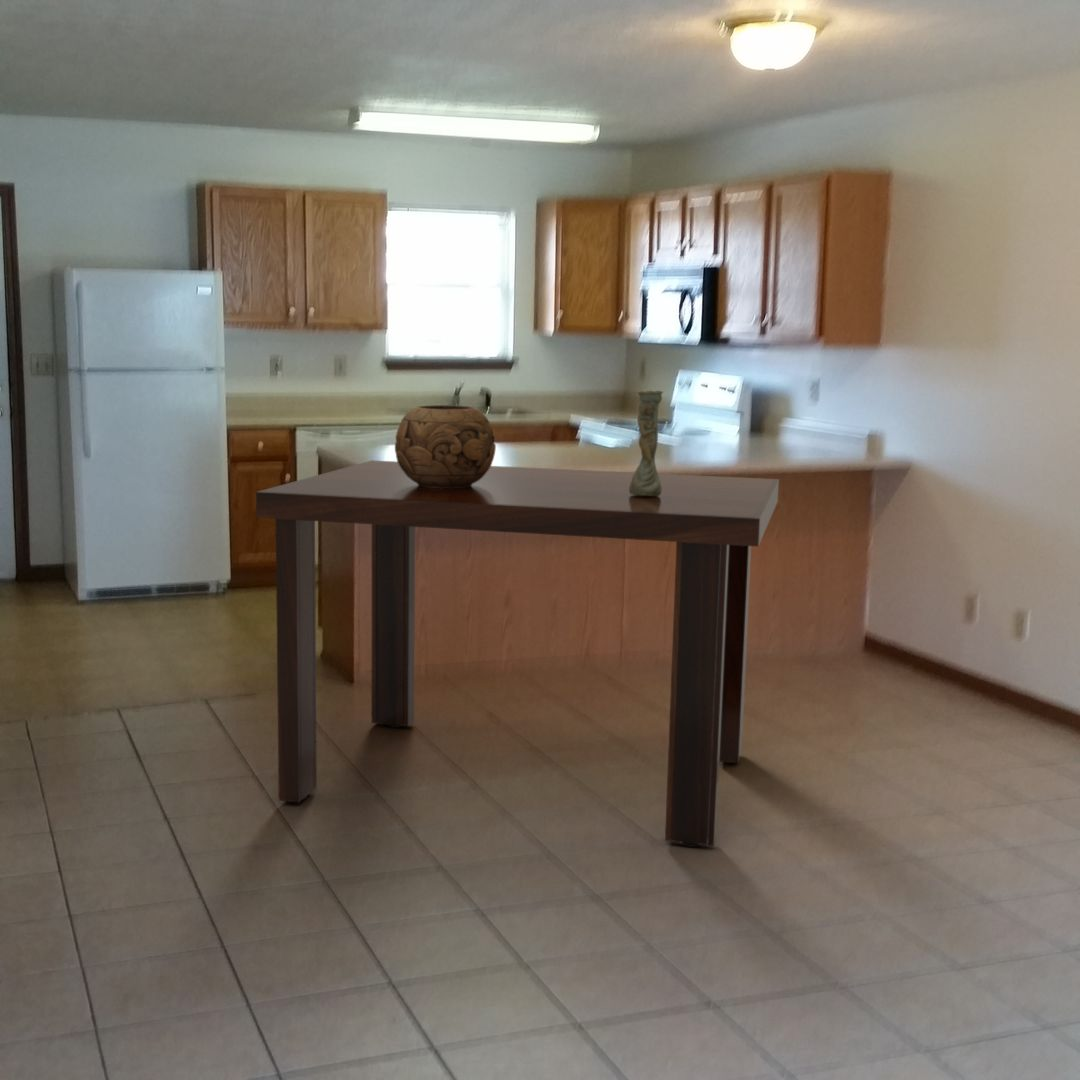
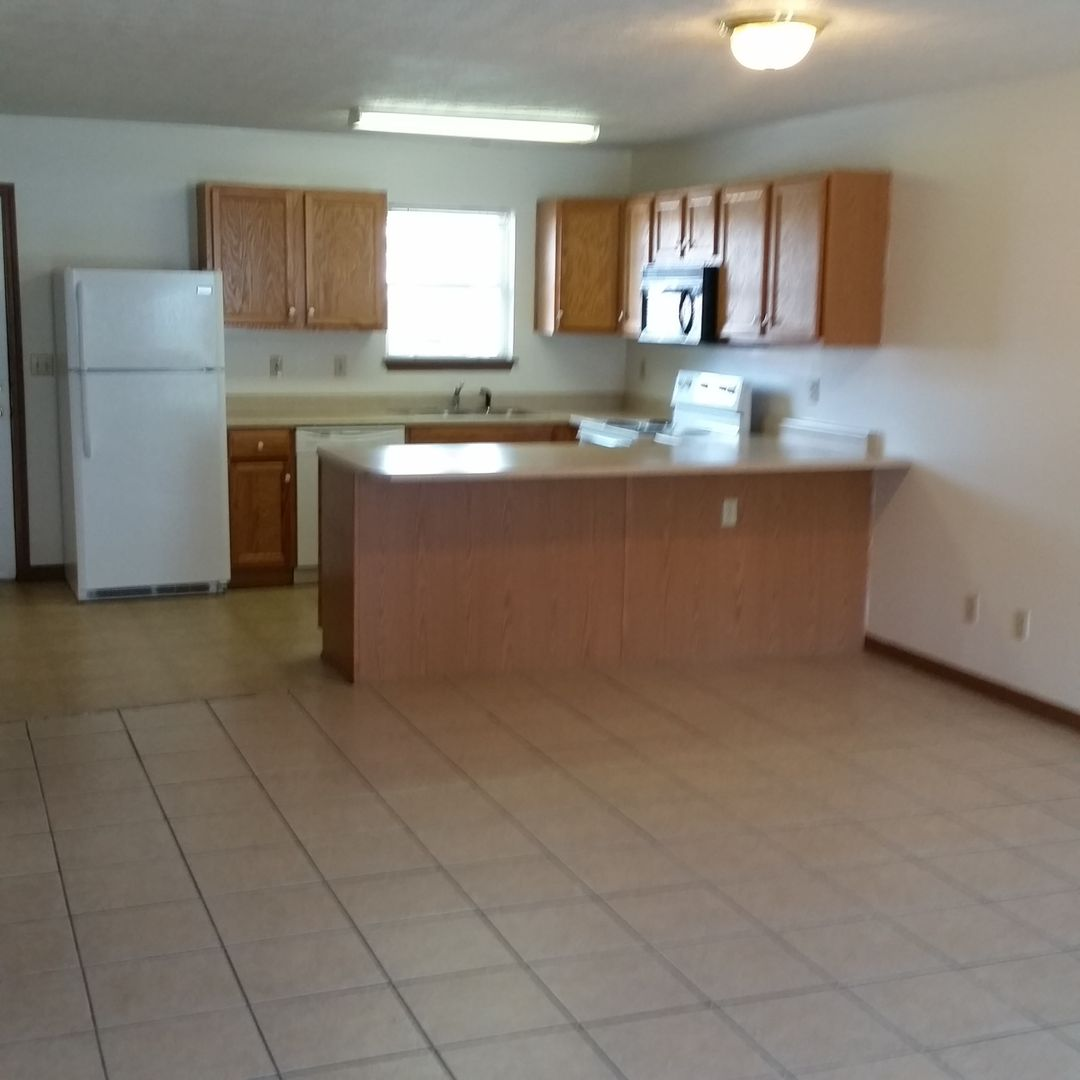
- vase (647, 442)
- dining table (533, 533)
- decorative bowl (445, 445)
